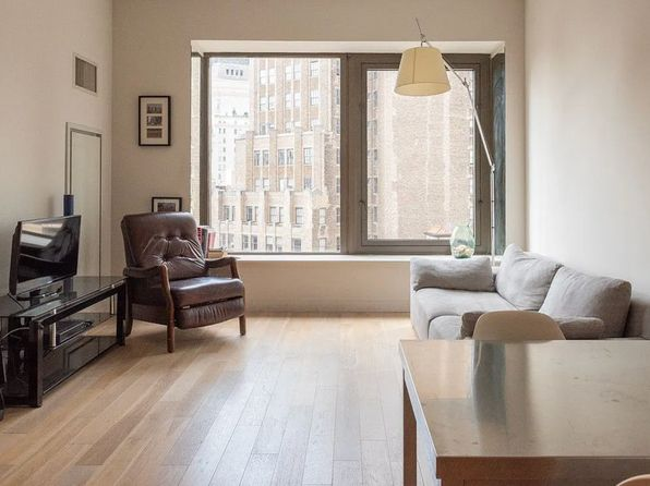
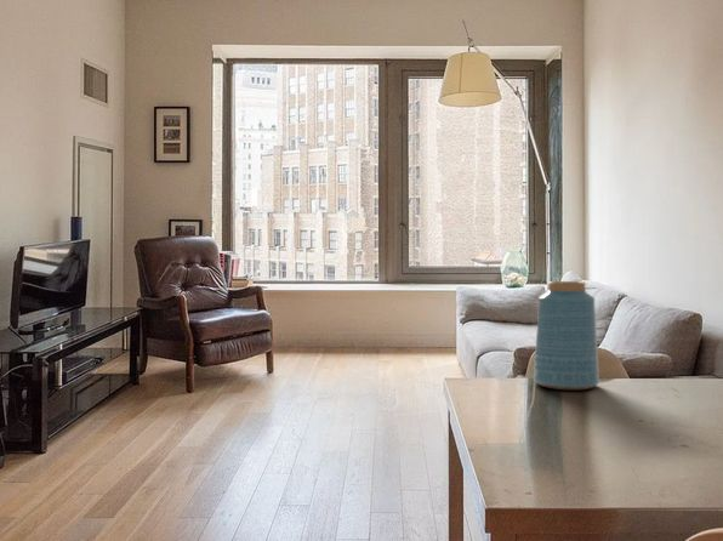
+ vase (565, 332)
